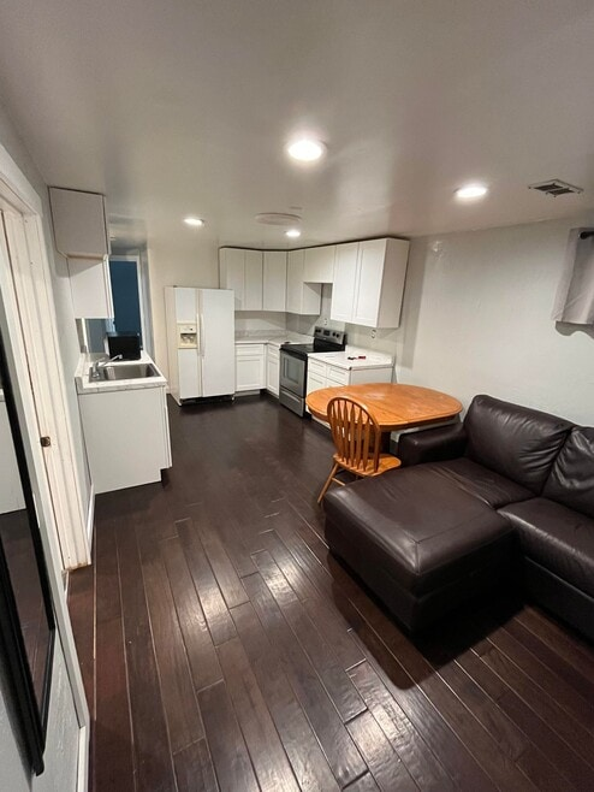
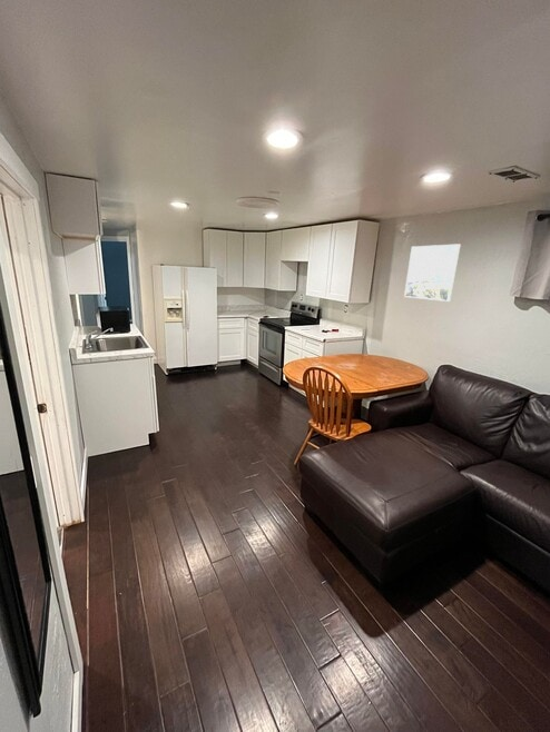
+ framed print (430, 273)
